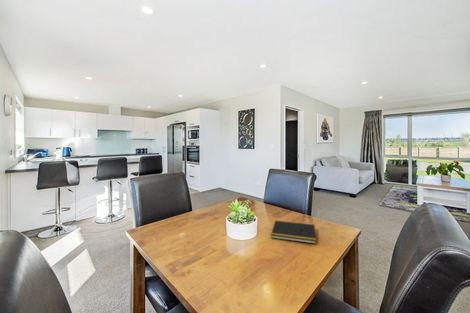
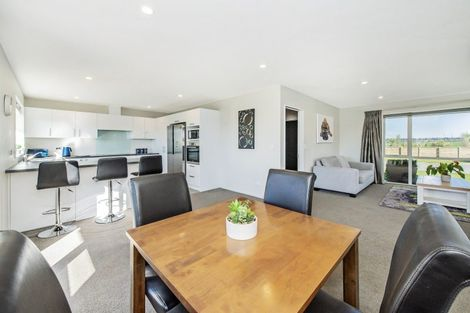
- notepad (293, 230)
